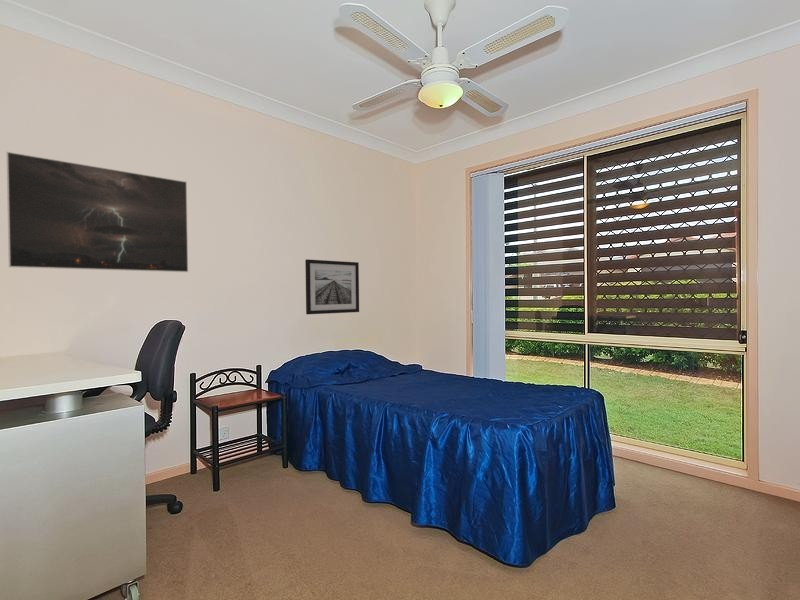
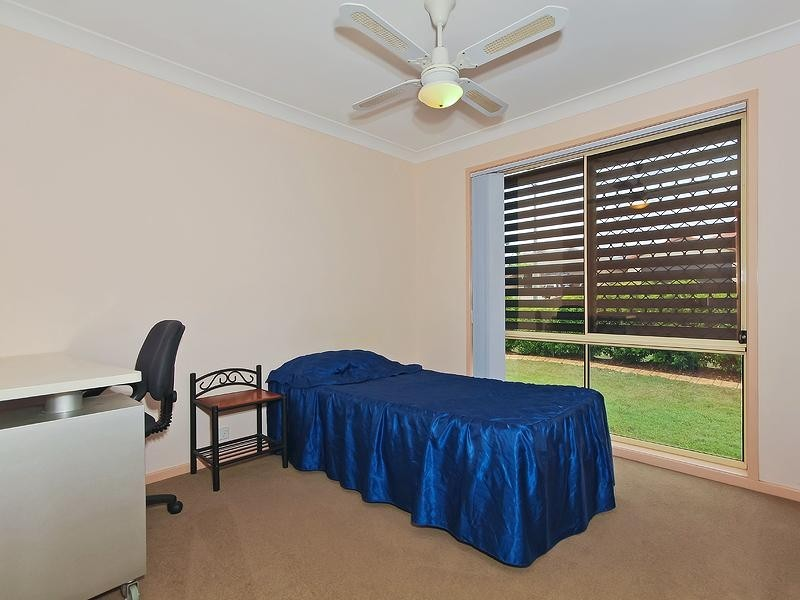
- wall art (333, 287)
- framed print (108, 219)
